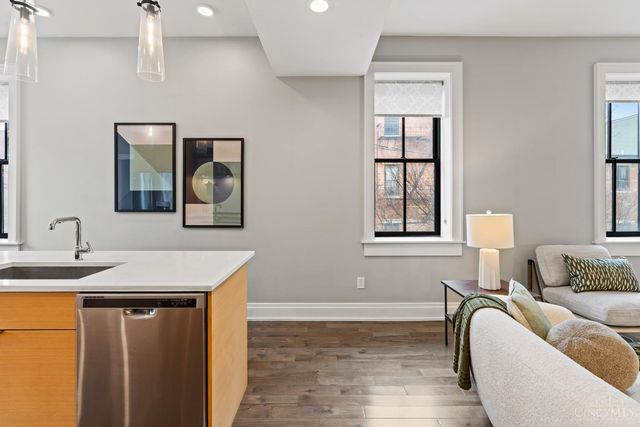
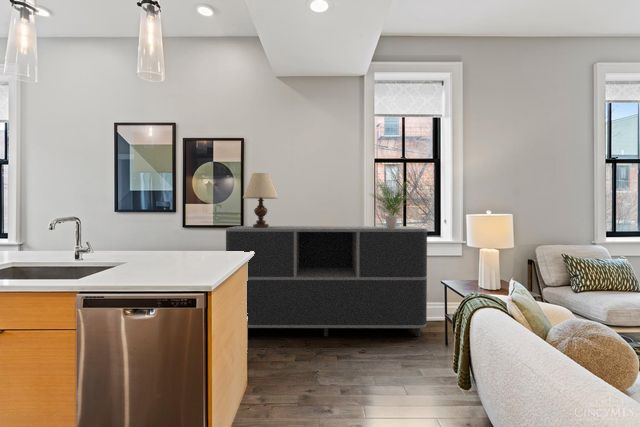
+ table lamp (260, 200)
+ sideboard (326, 278)
+ potted plant (392, 203)
